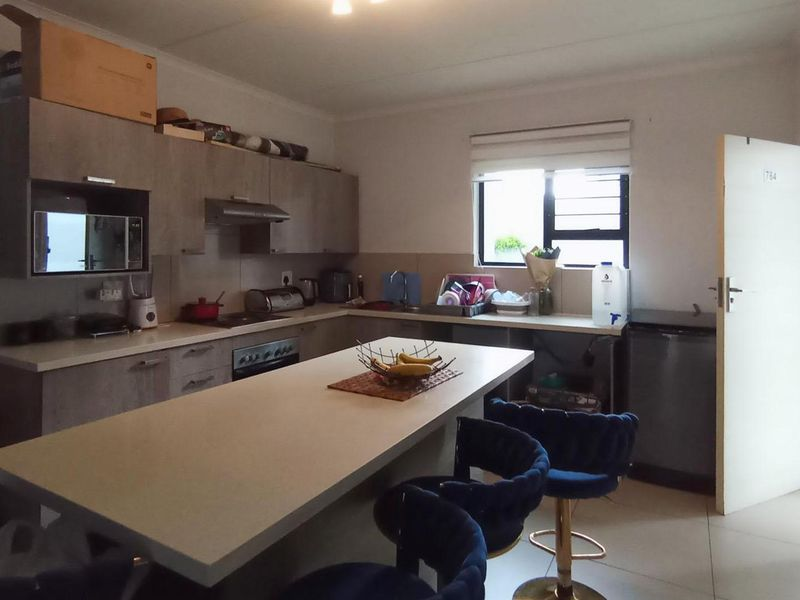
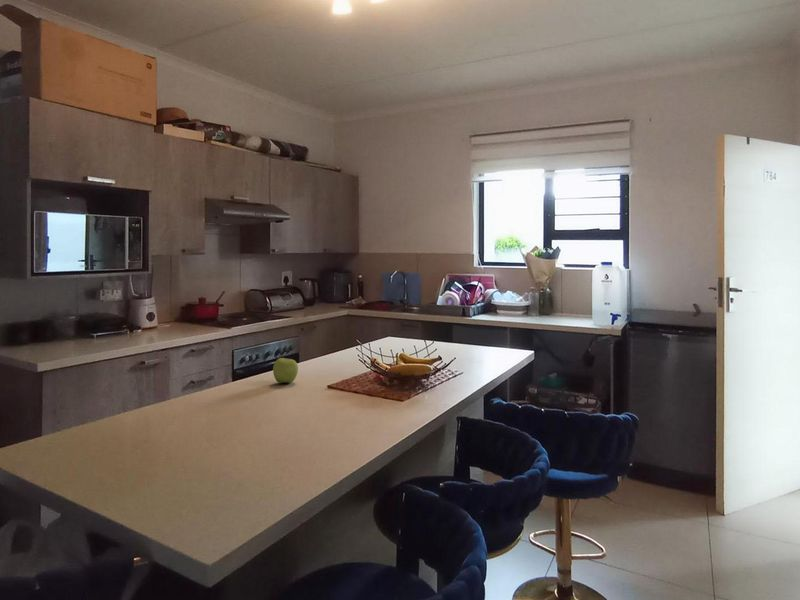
+ apple (285, 370)
